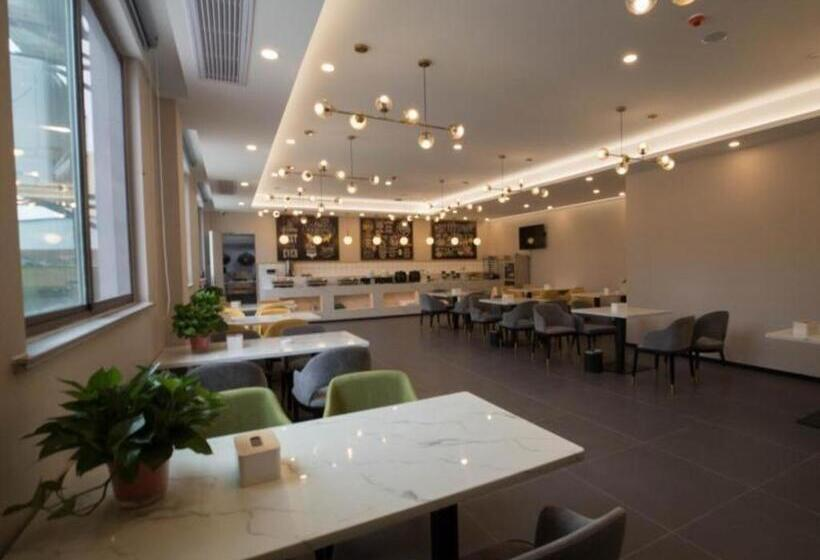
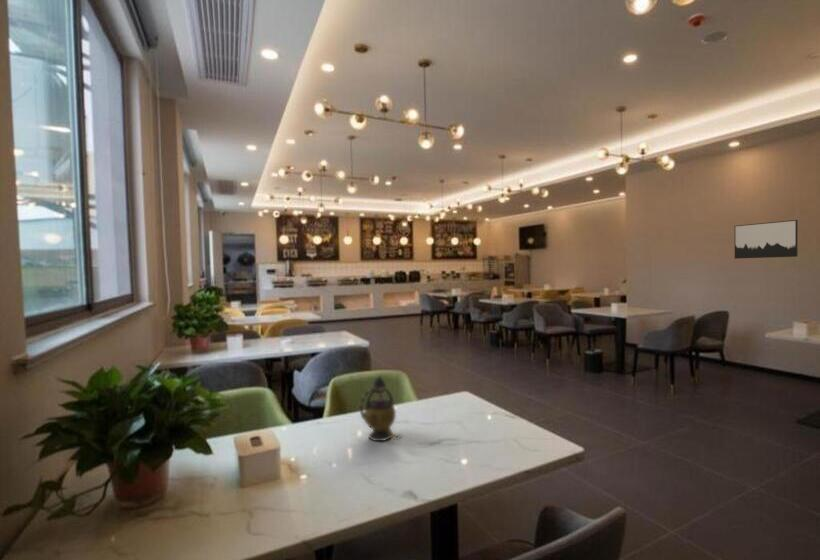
+ teapot (383, 408)
+ wall art (764, 240)
